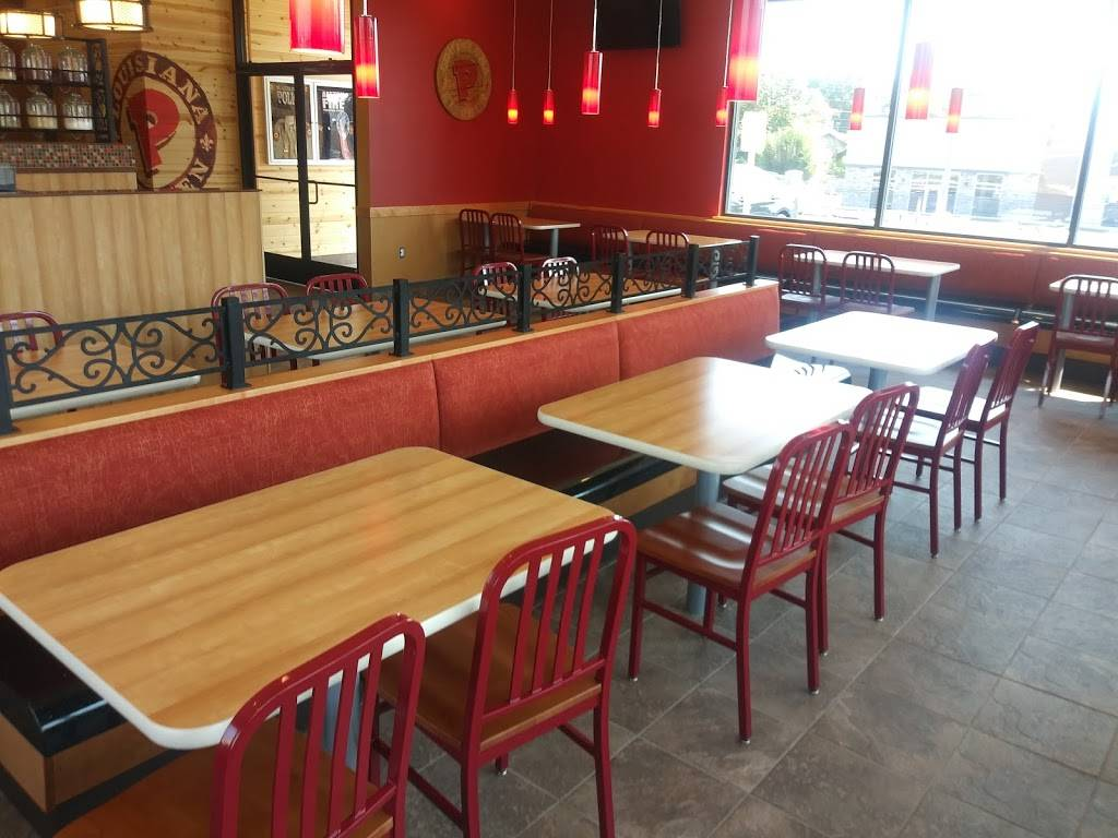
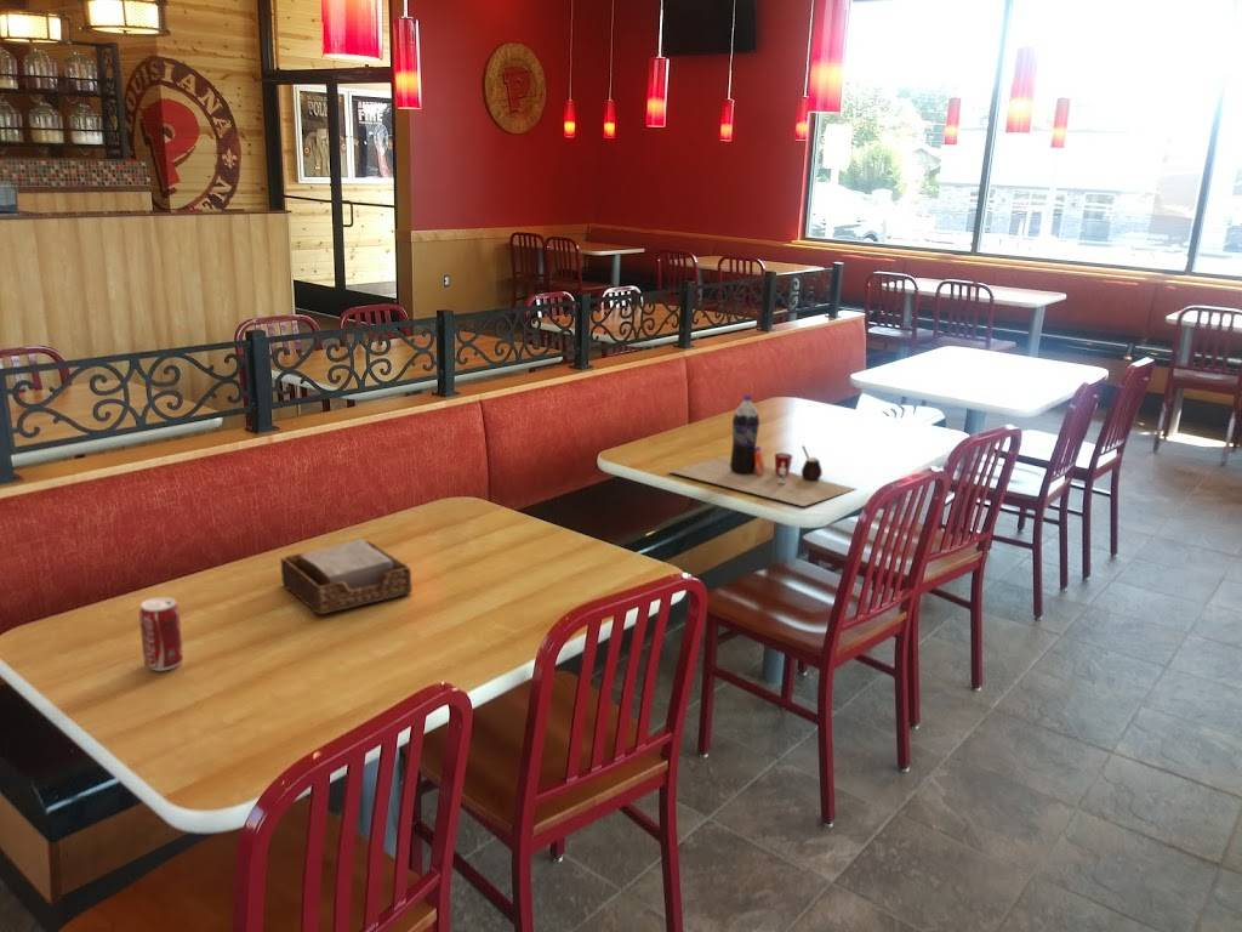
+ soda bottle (757, 434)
+ beverage can (160, 632)
+ napkin holder (344, 572)
